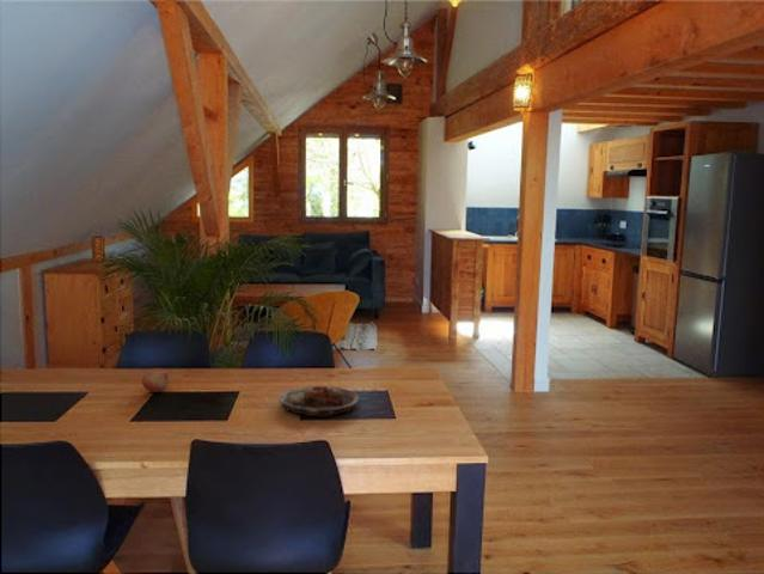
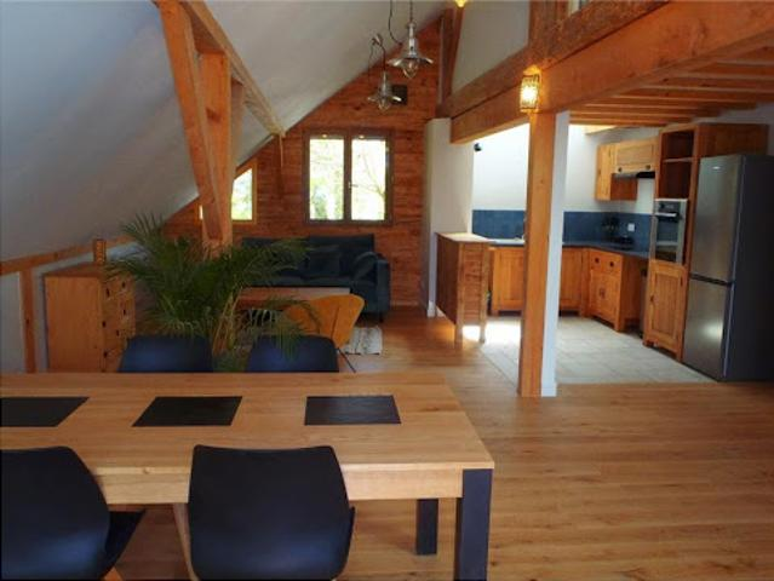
- plate (318, 397)
- fruit (155, 380)
